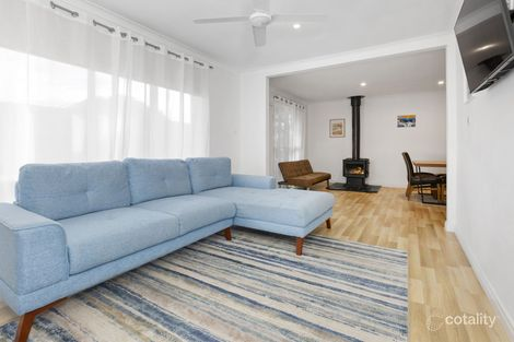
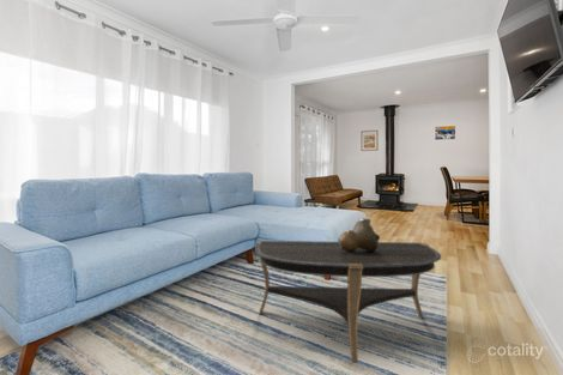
+ coffee table (345, 292)
+ decorative bowl (358, 234)
